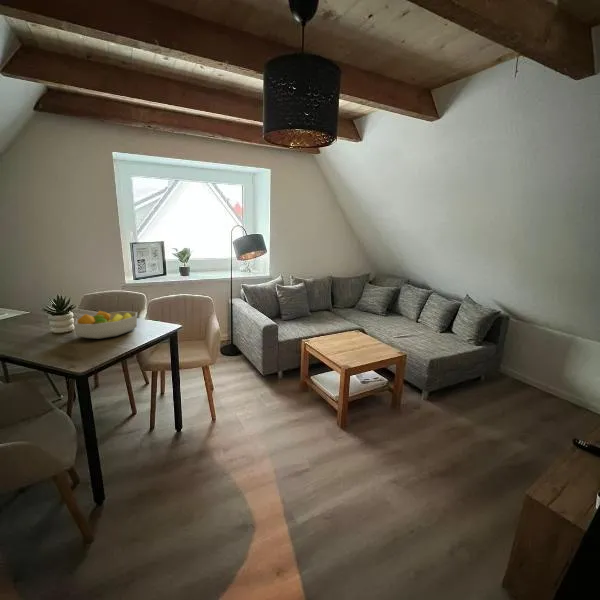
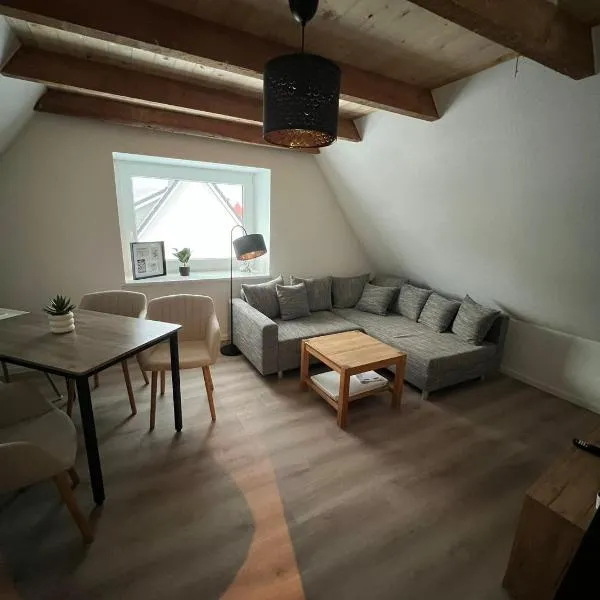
- fruit bowl (108, 321)
